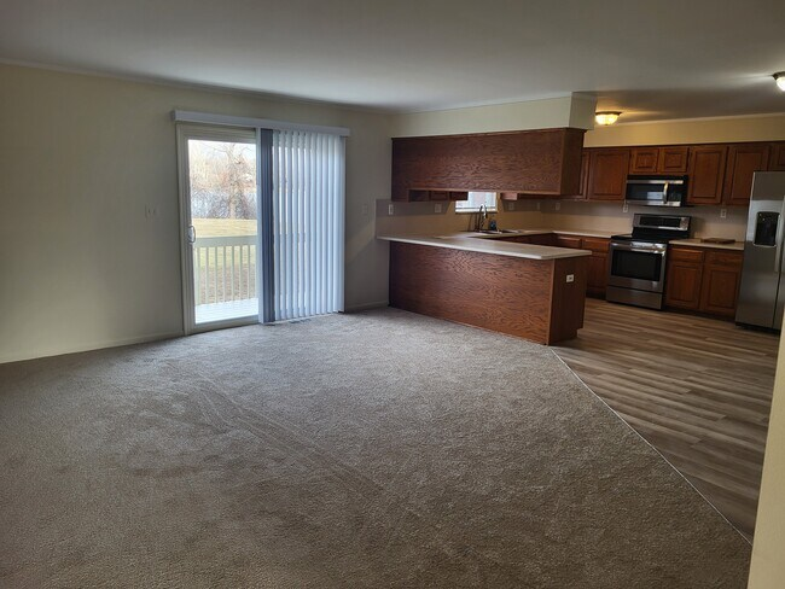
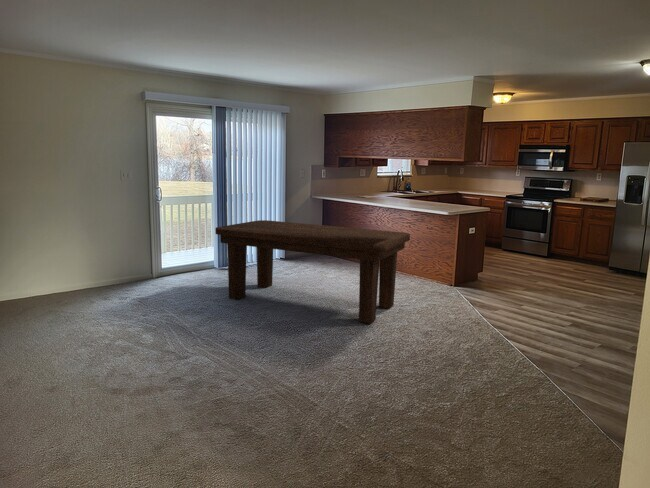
+ dining table (311, 253)
